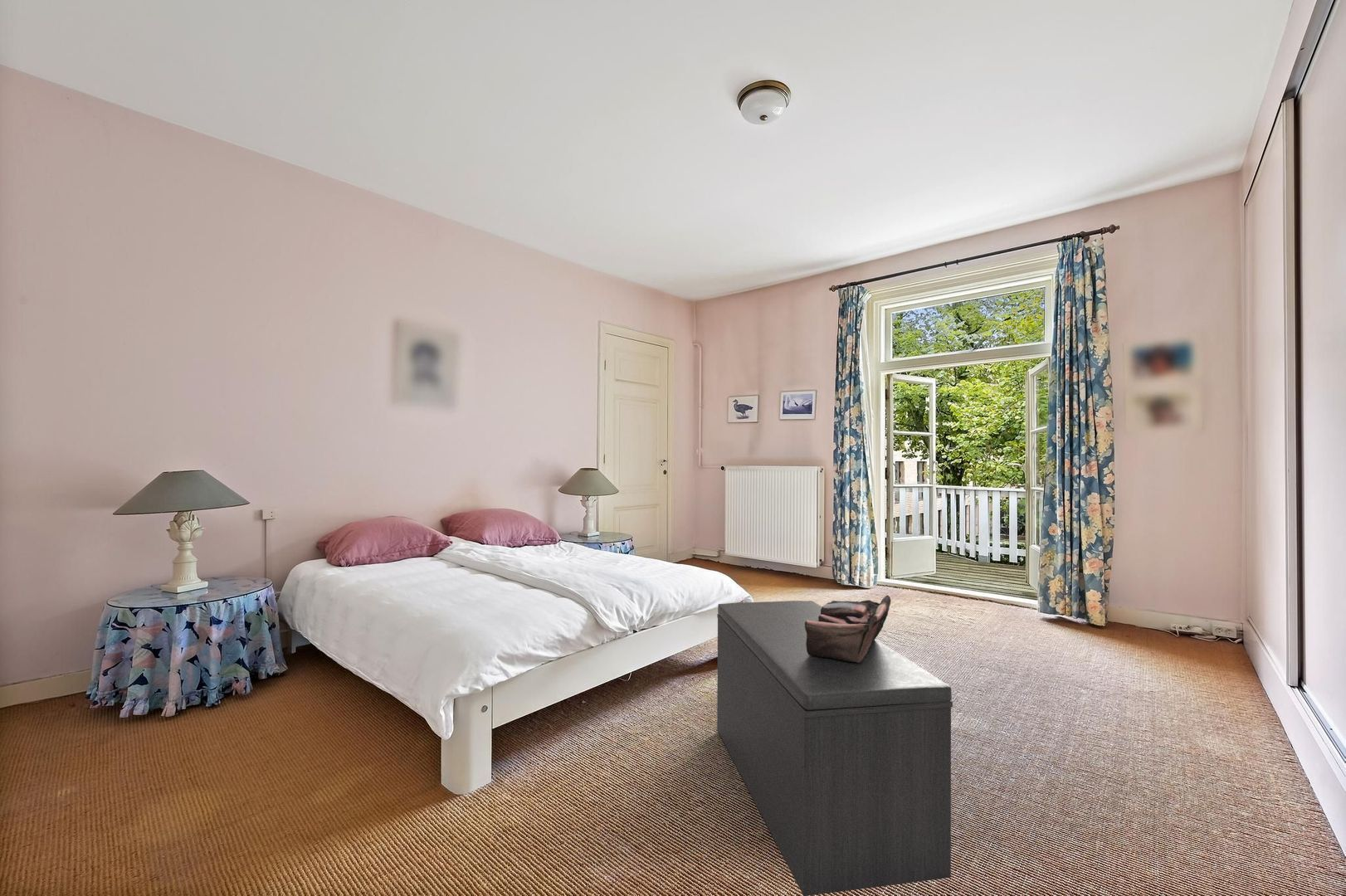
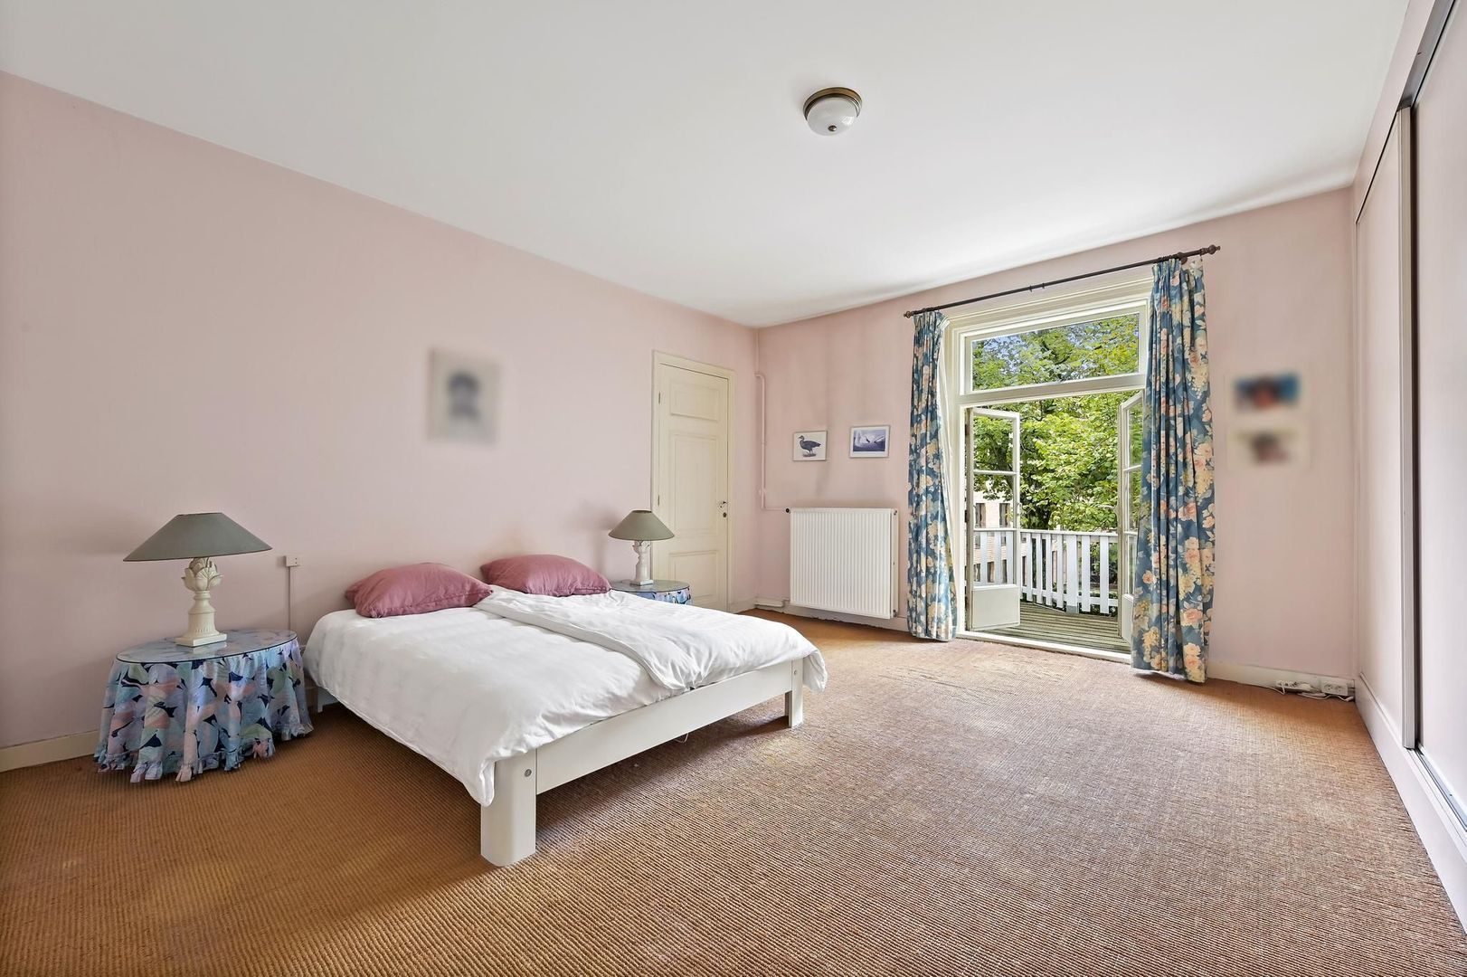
- bench (809, 711)
- tote bag (845, 623)
